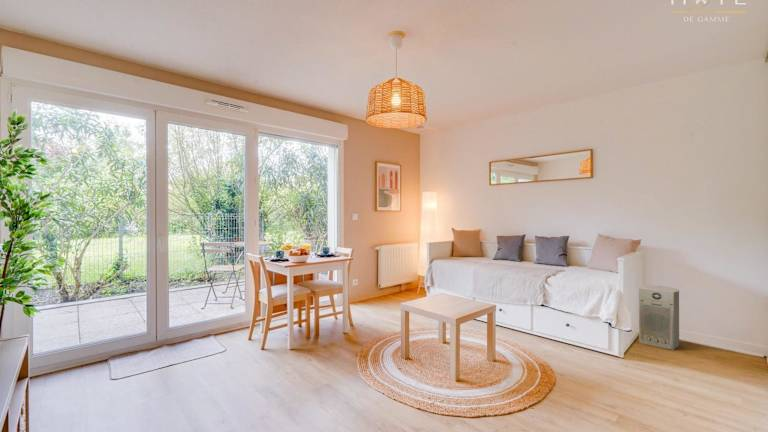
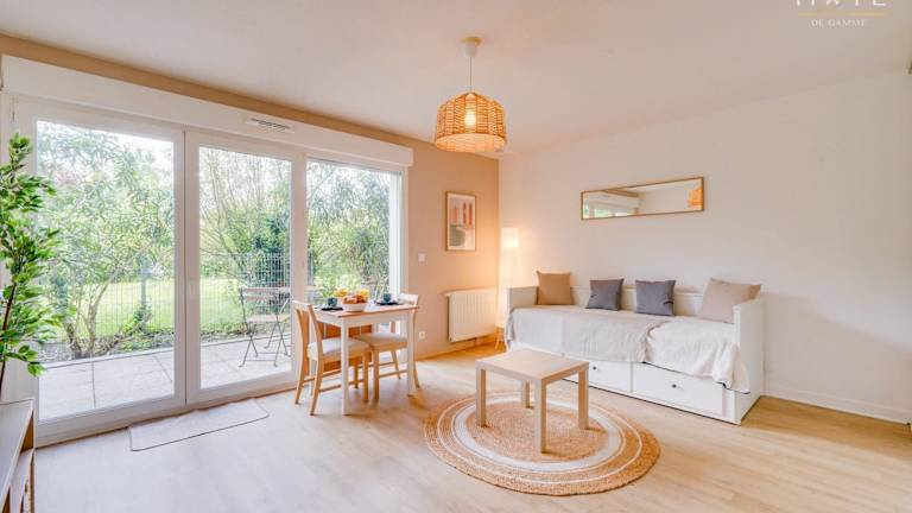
- fan (658, 314)
